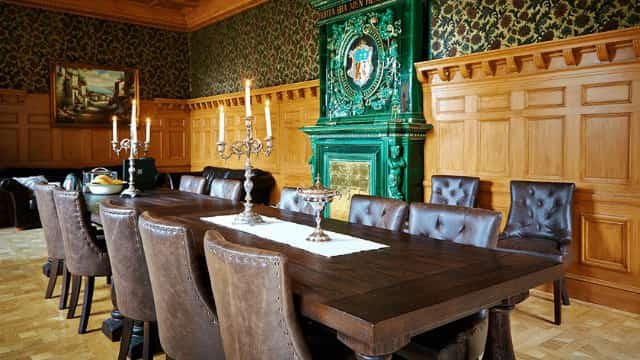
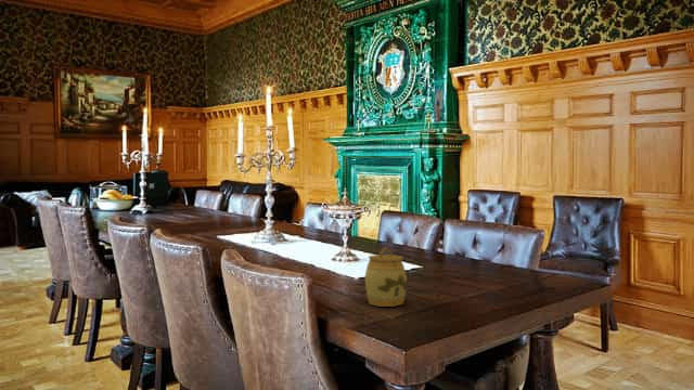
+ jar (385, 274)
